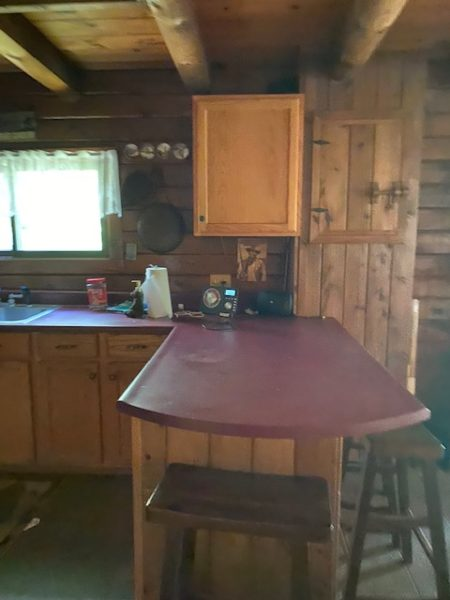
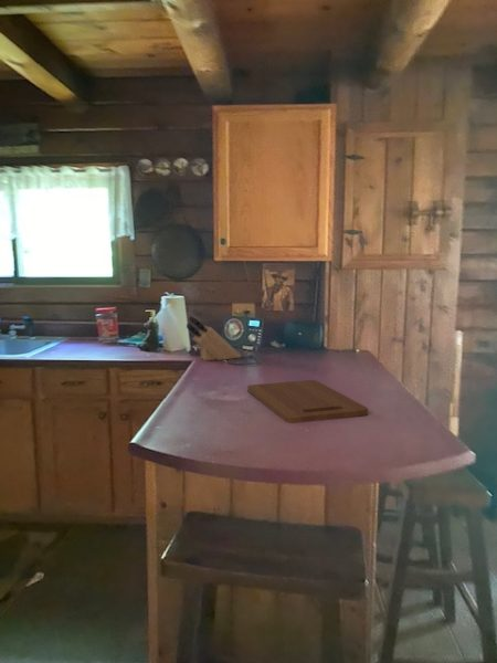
+ cutting board (303, 399)
+ knife block (213, 337)
